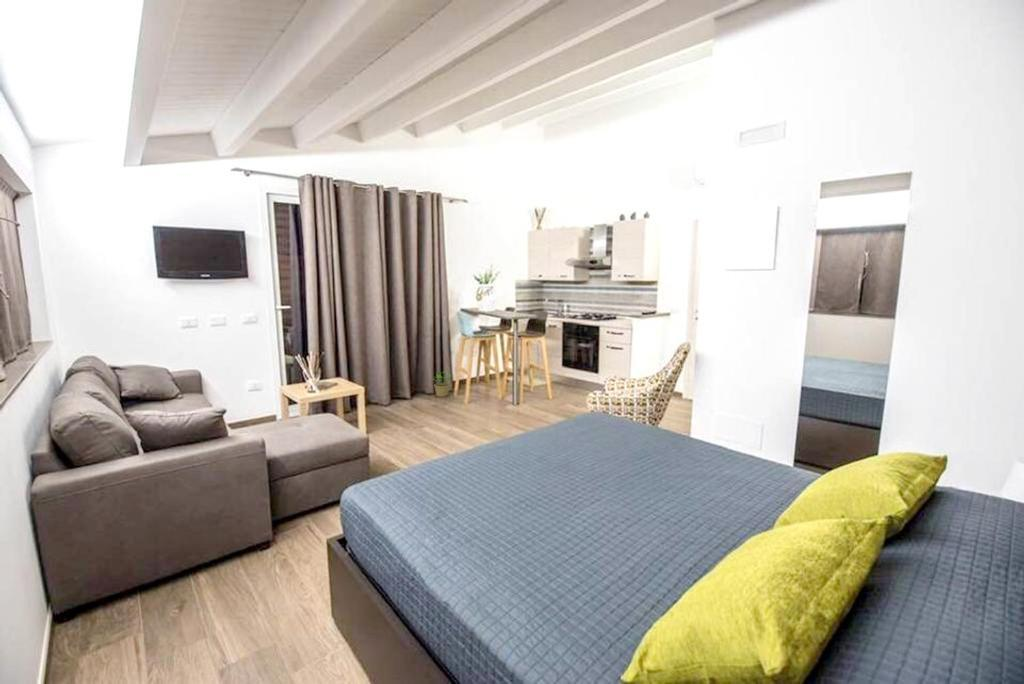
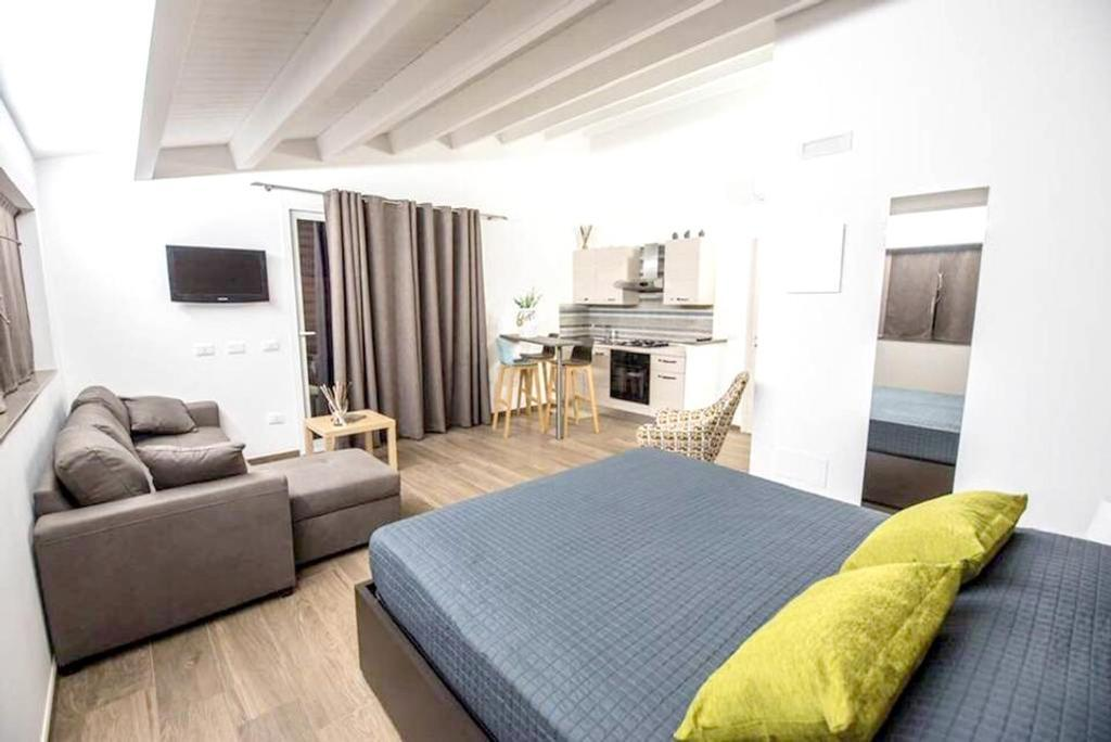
- potted plant (441, 382)
